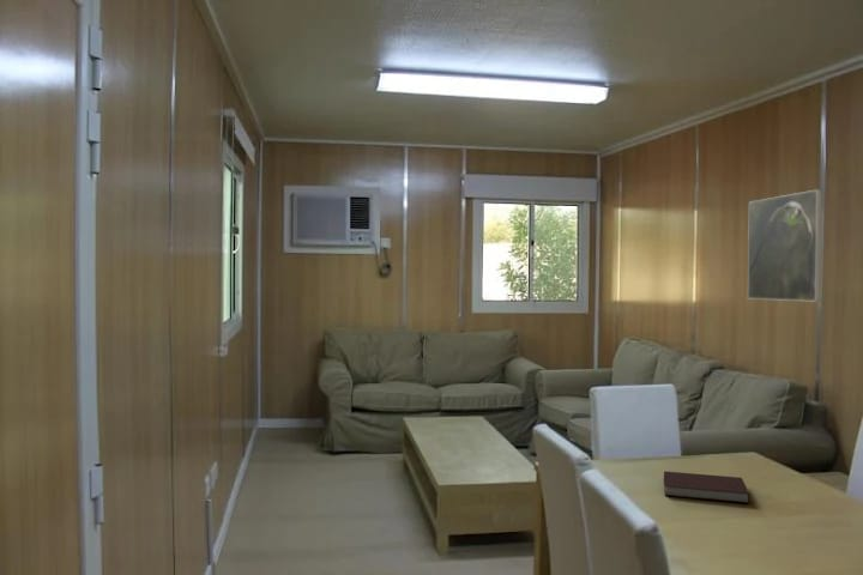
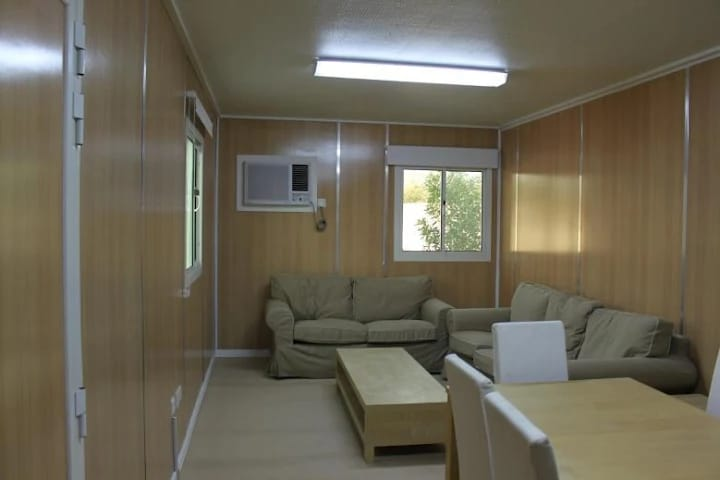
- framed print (781, 248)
- notebook (704, 485)
